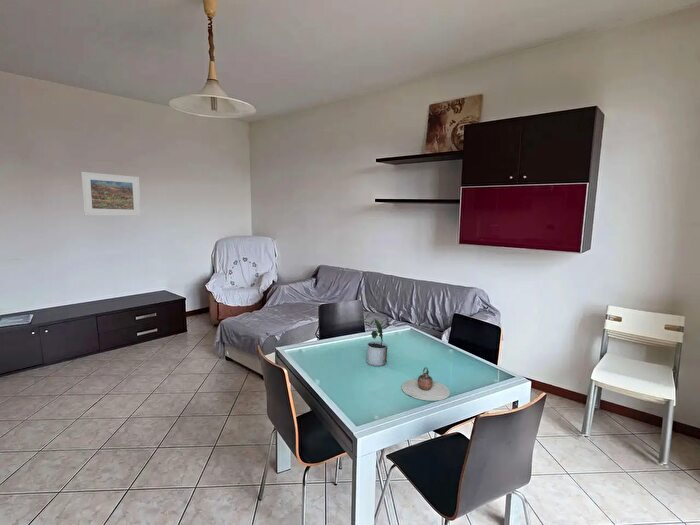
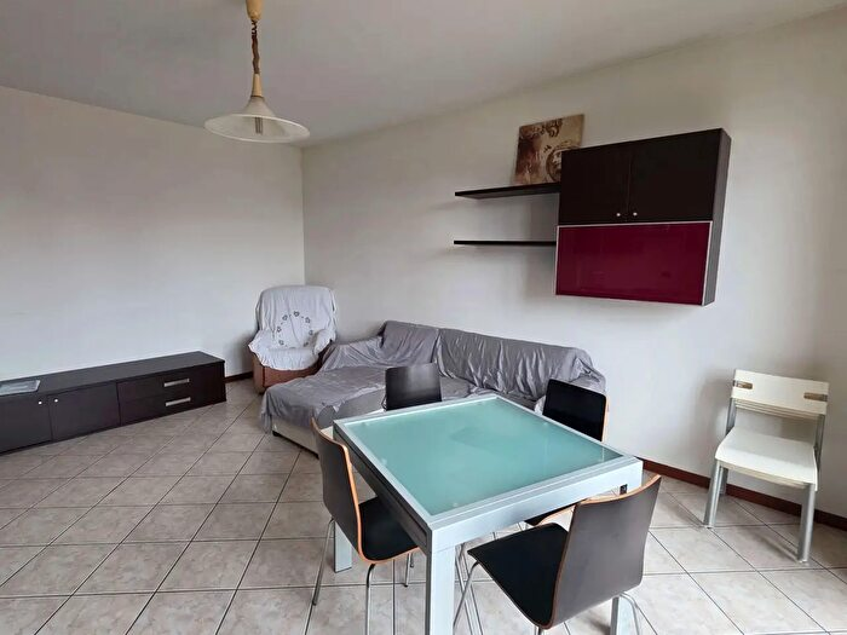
- potted plant (374, 339)
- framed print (112, 195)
- teapot (425, 379)
